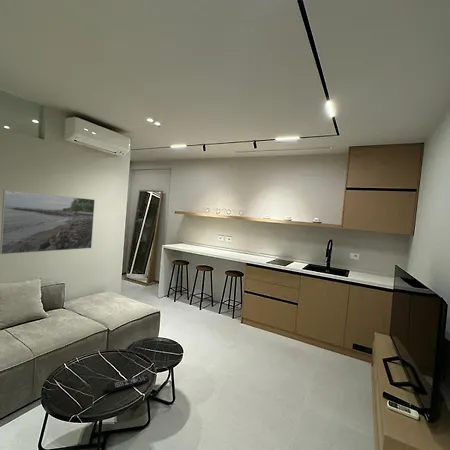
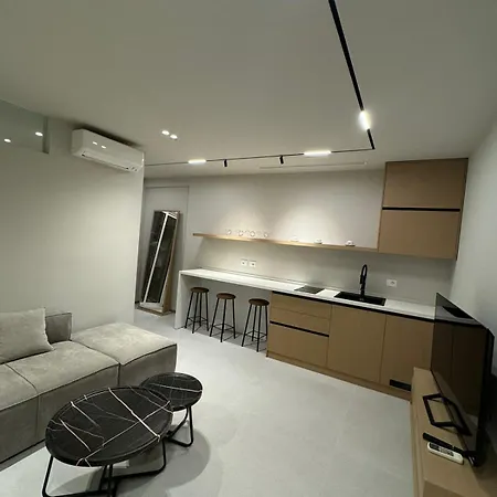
- remote control (128, 383)
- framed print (53, 223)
